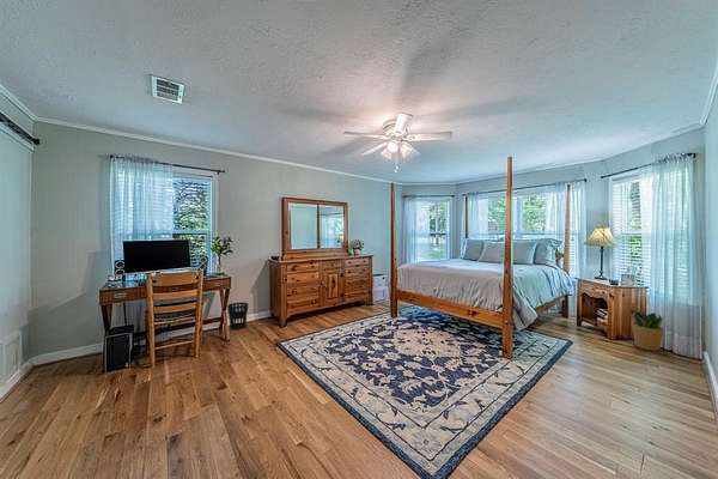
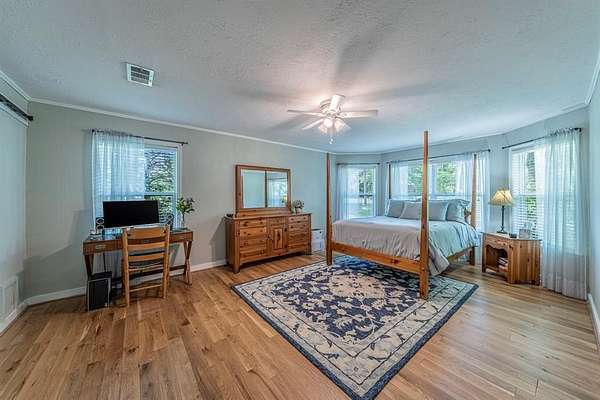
- potted plant (645, 328)
- wastebasket (237, 315)
